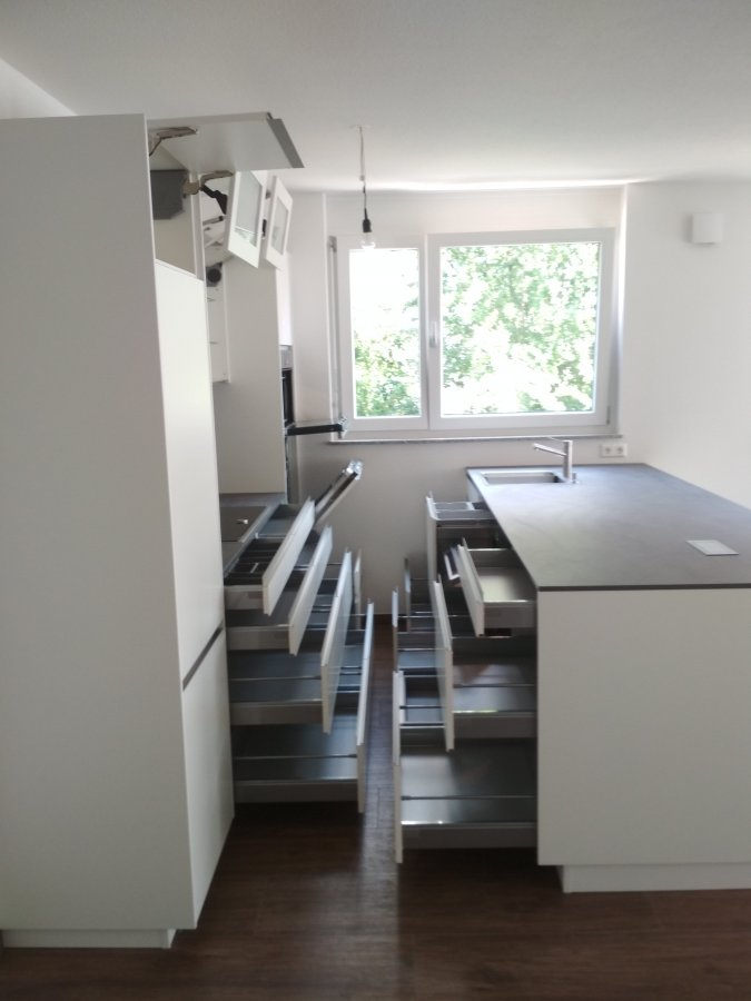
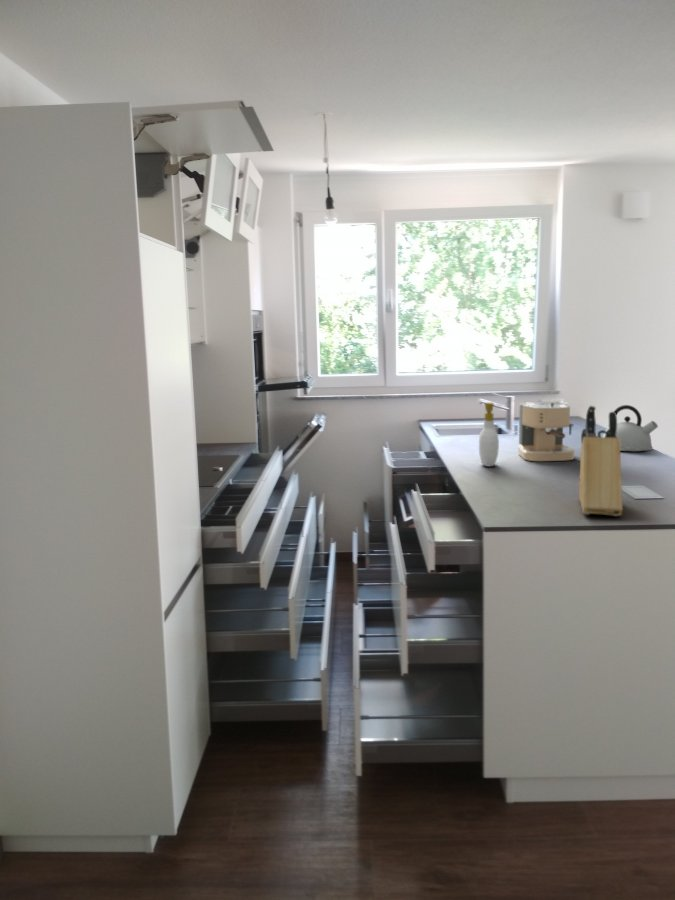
+ coffee maker (547, 429)
+ soap bottle (489, 433)
+ kettle (629, 426)
+ knife block (600, 457)
